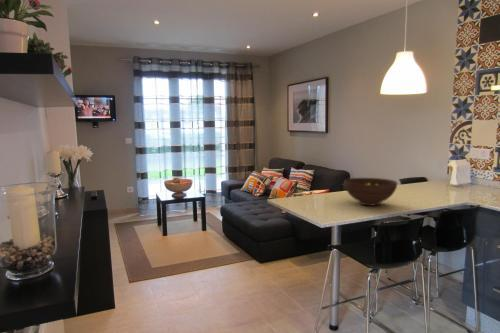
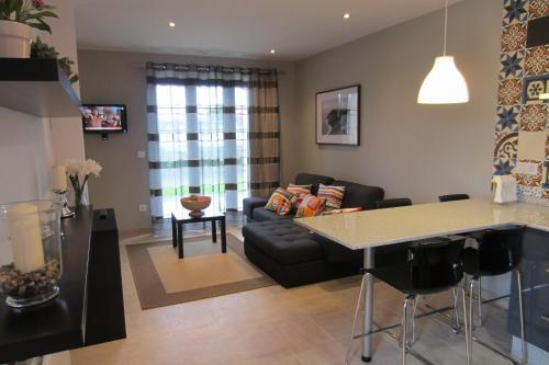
- fruit bowl (369, 192)
